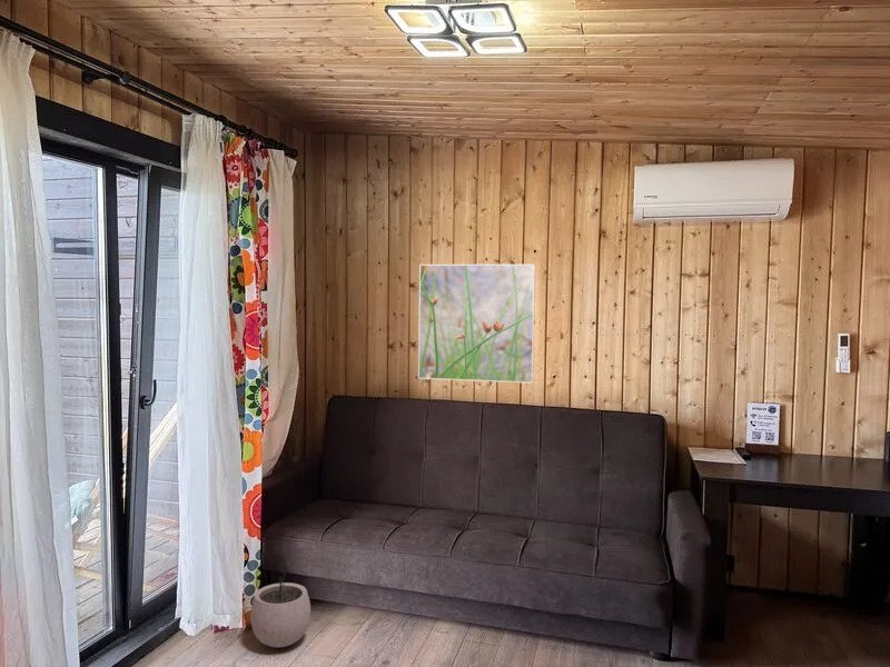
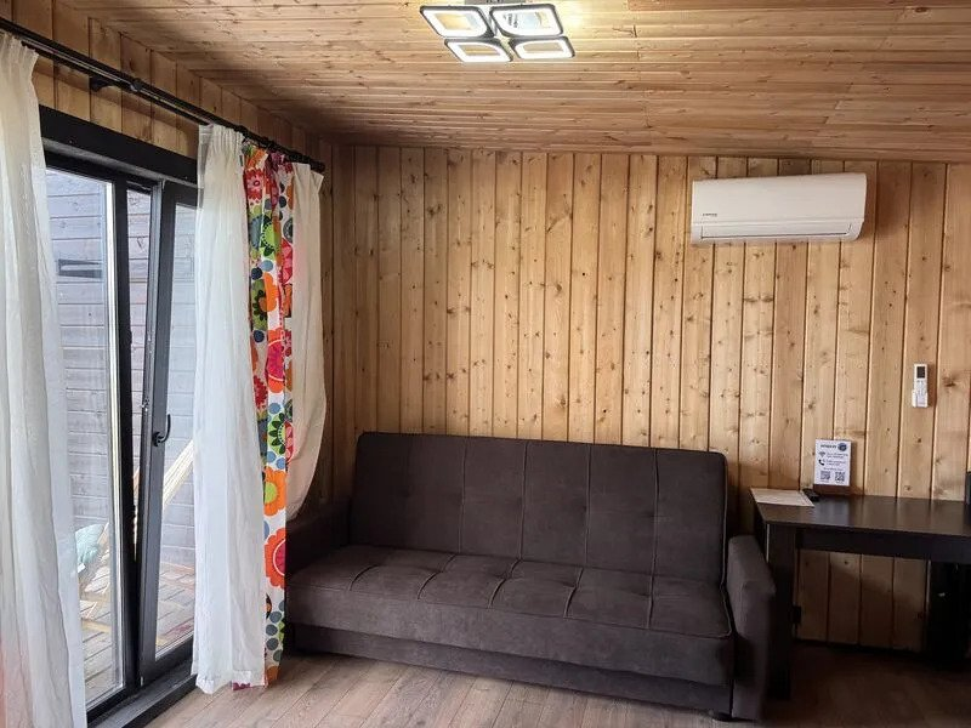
- plant pot (280, 606)
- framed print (475, 322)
